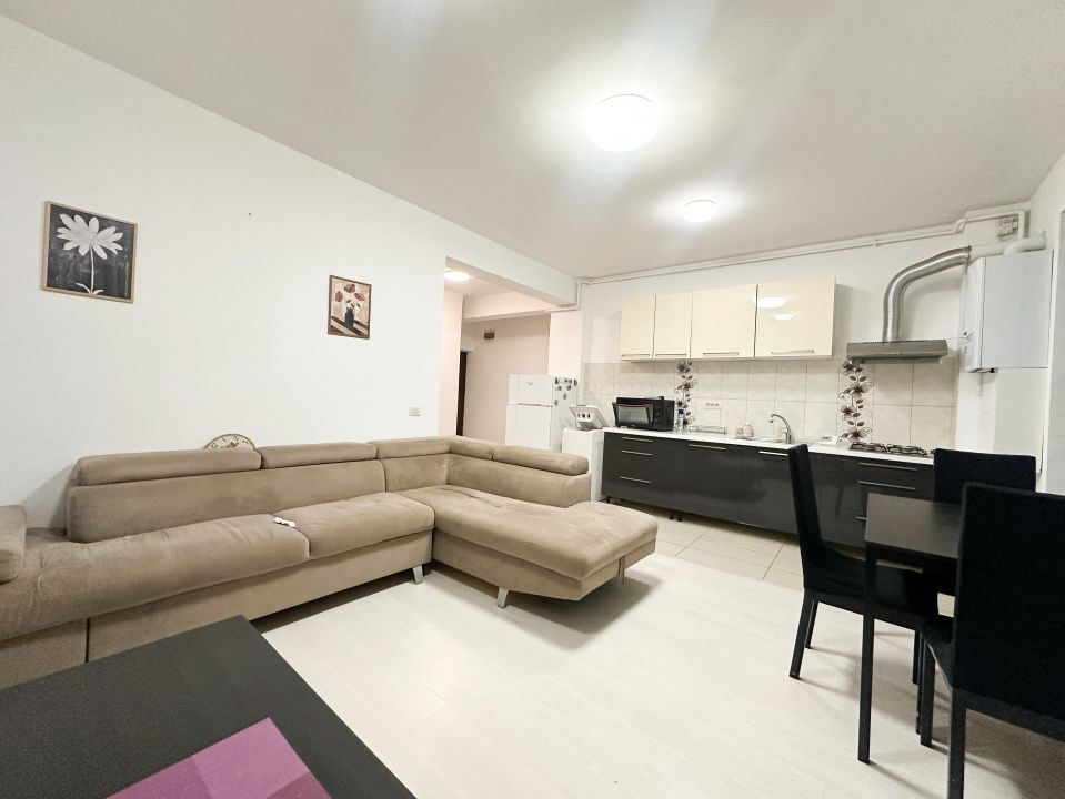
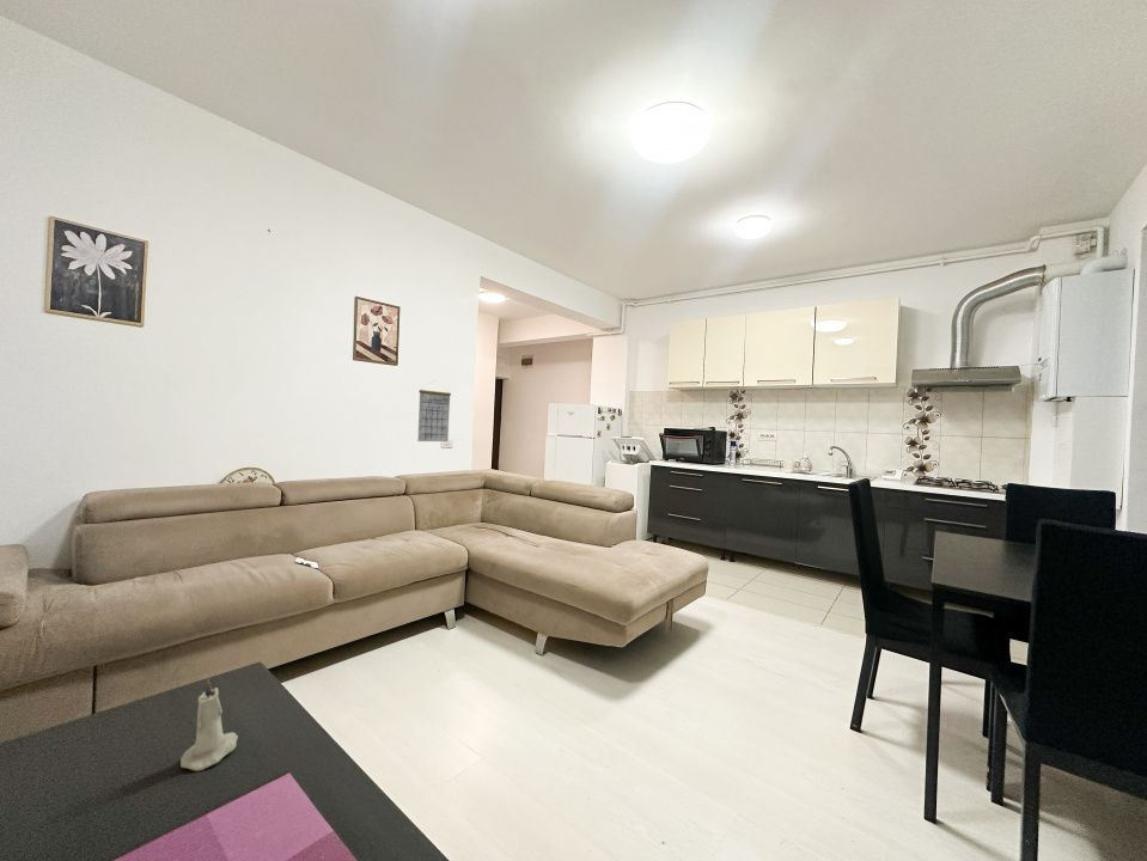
+ calendar (434, 410)
+ candle (213, 713)
